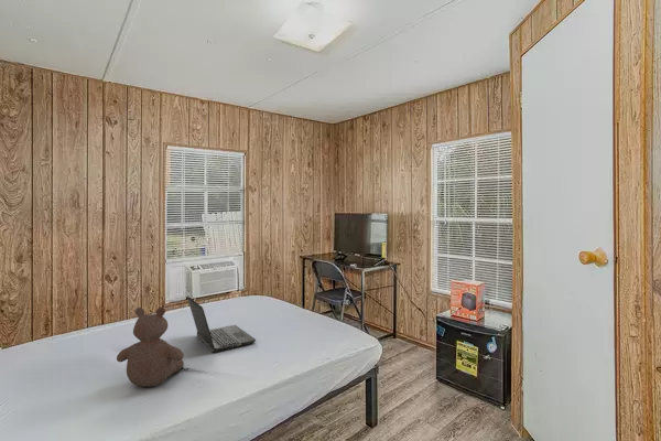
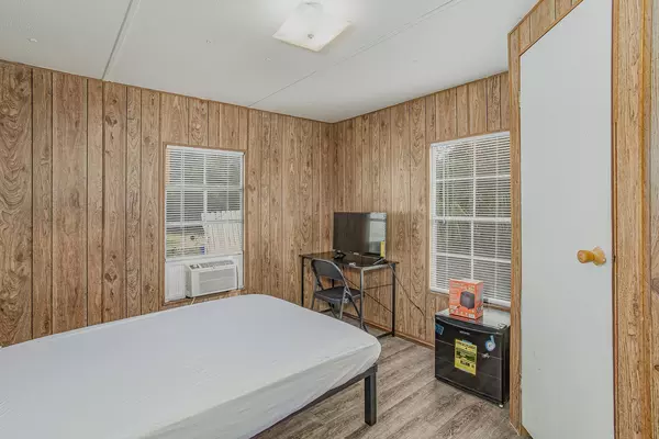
- bear (155, 342)
- laptop computer (224, 326)
